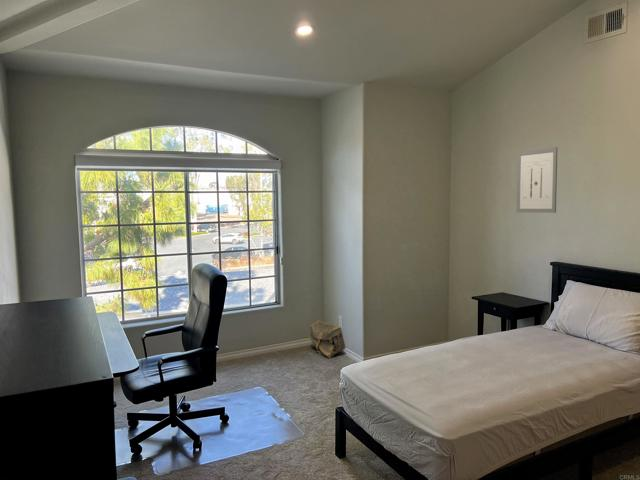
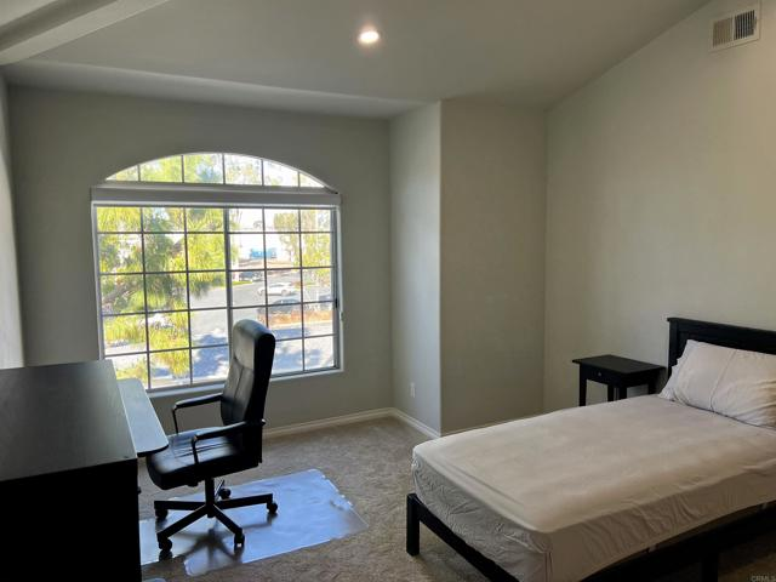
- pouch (326, 337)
- wall art (536, 181)
